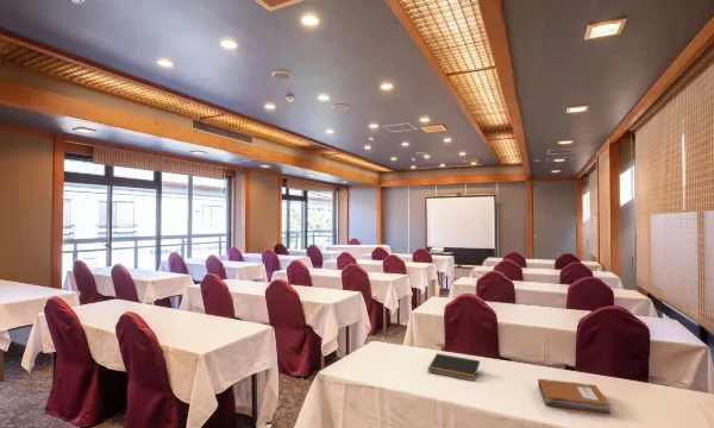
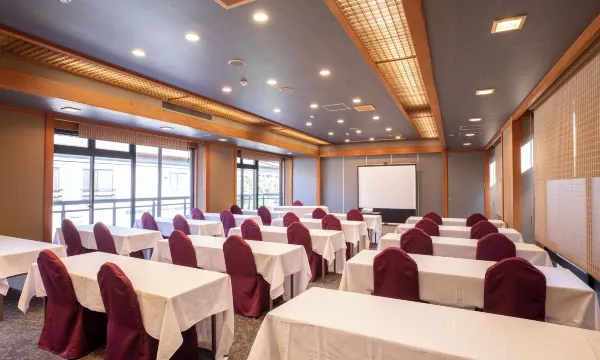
- notepad (453, 365)
- notebook (572, 394)
